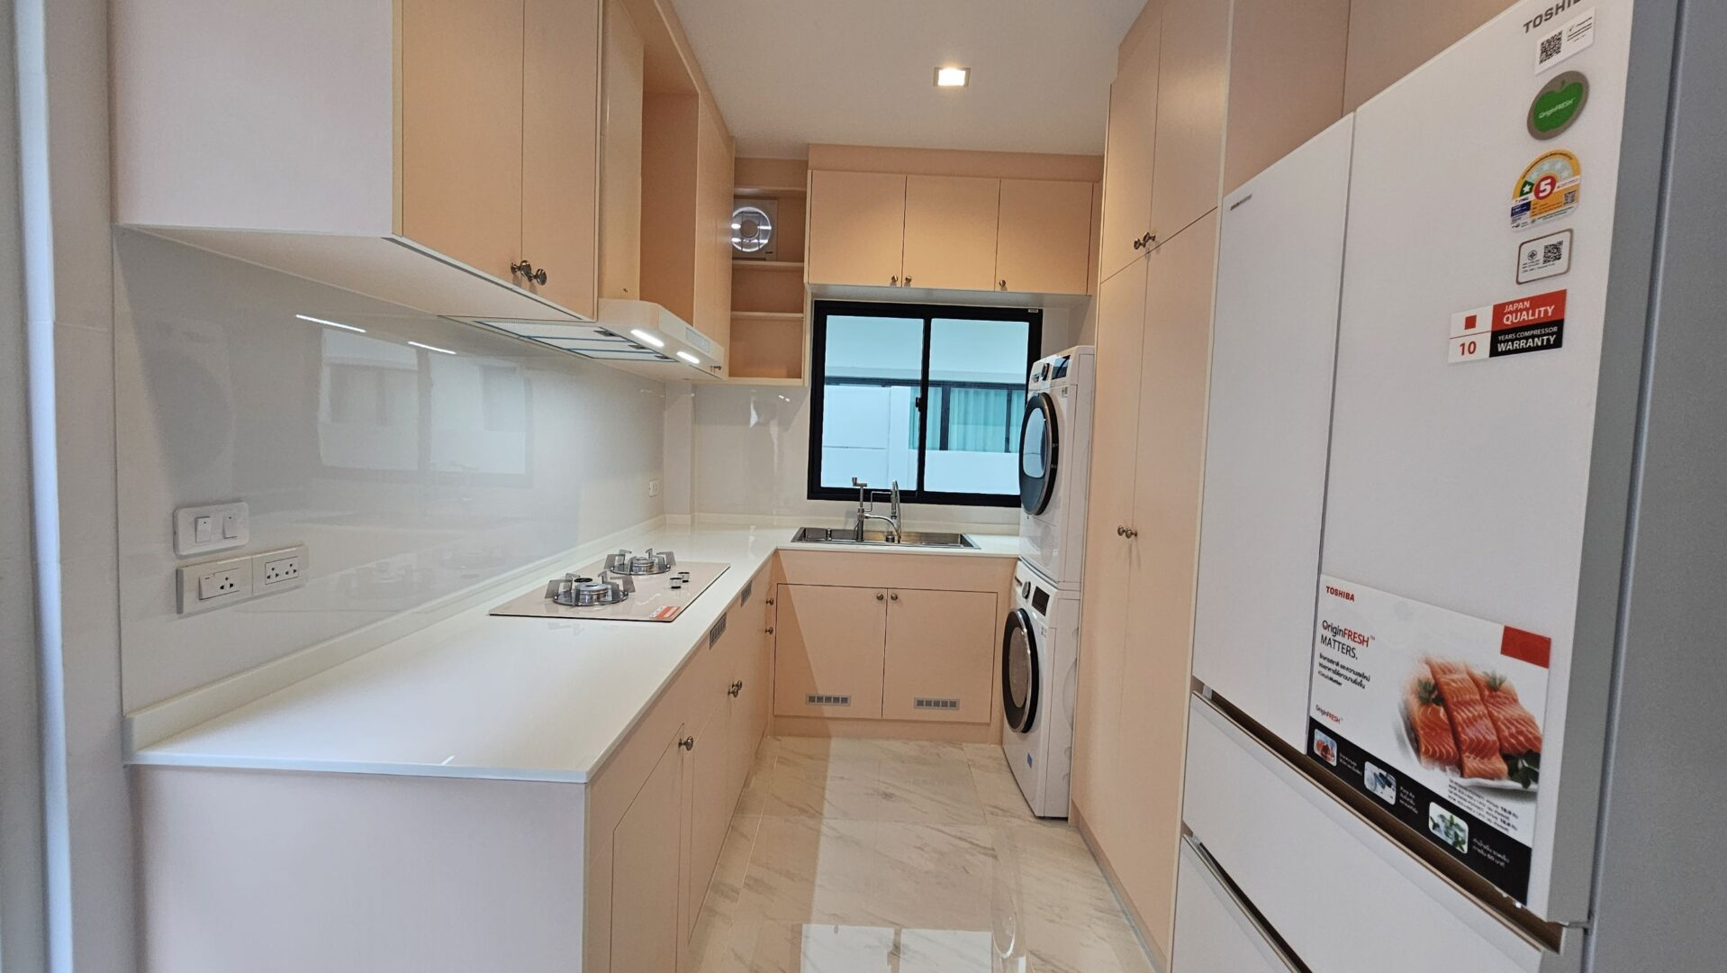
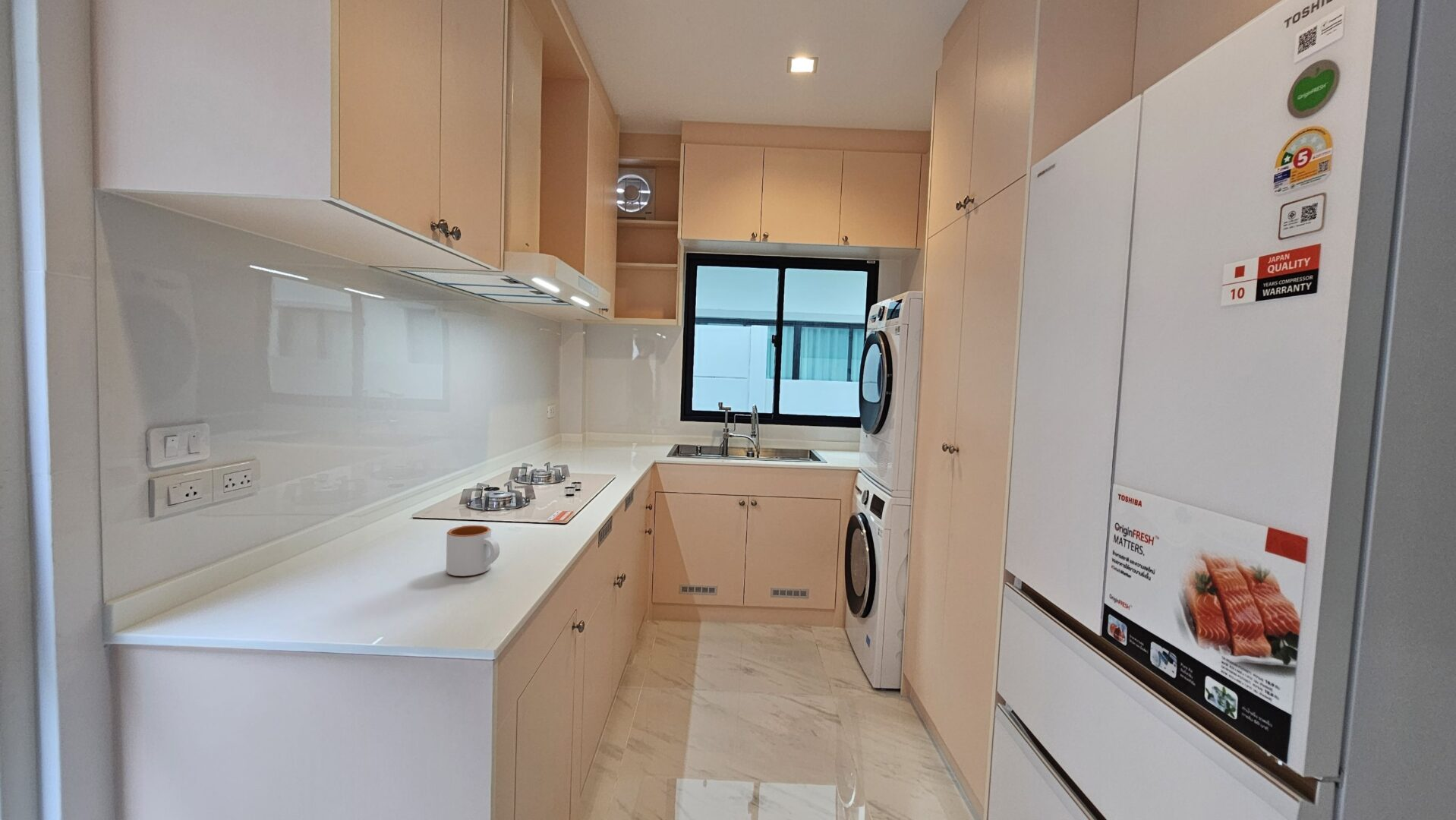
+ mug (474, 550)
